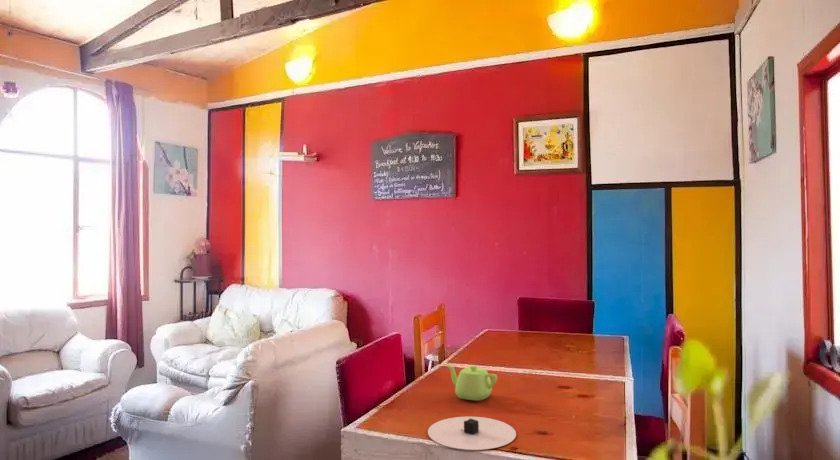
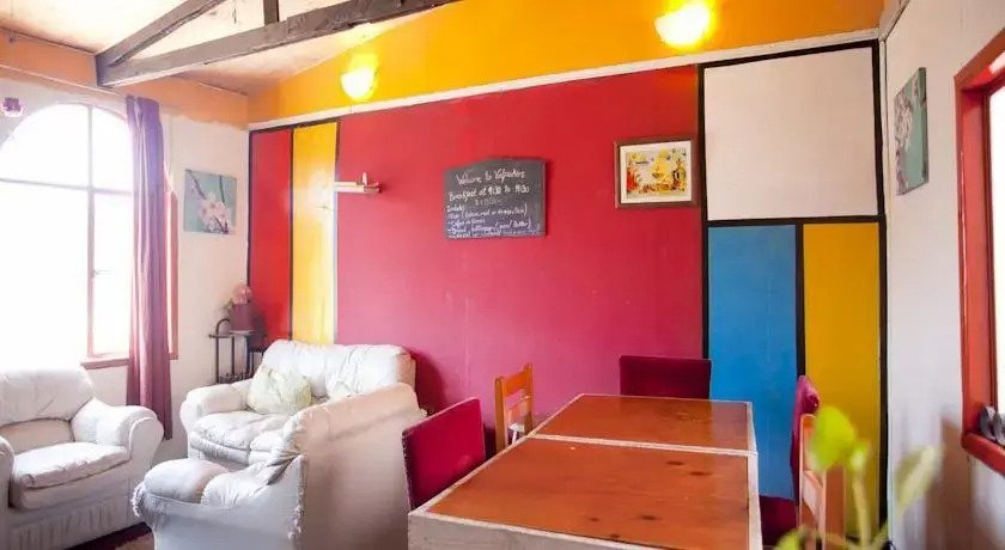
- teapot (471, 380)
- plate (471, 426)
